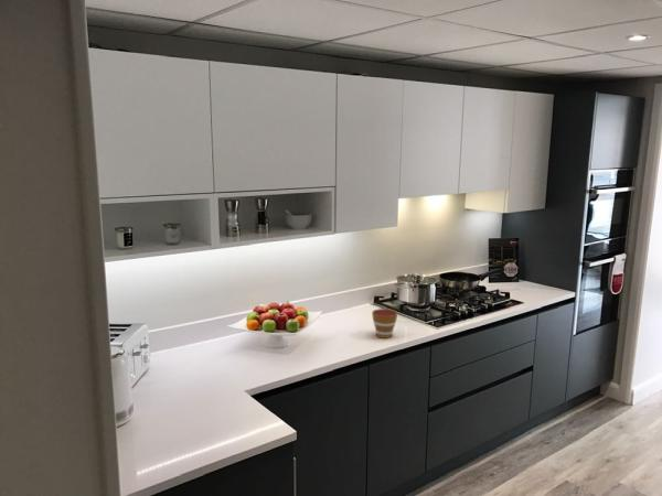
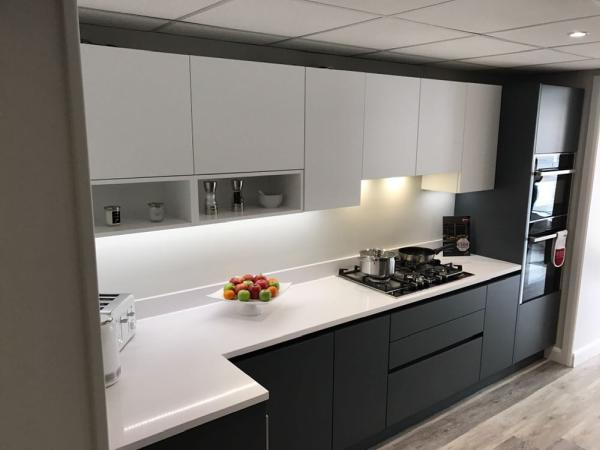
- cup (383, 323)
